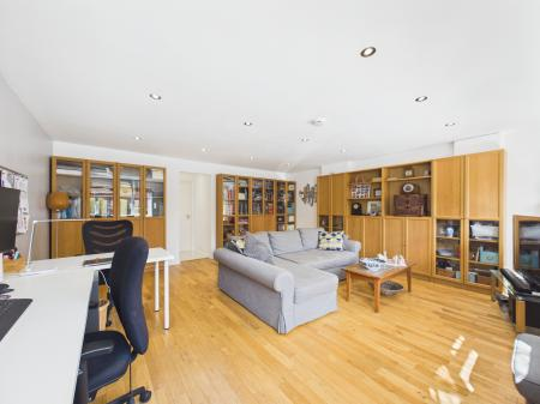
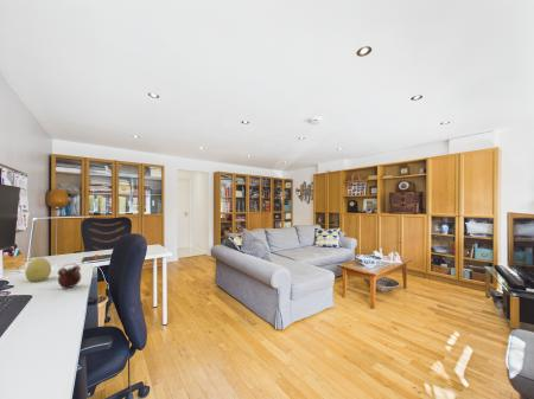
+ alarm clock (69, 275)
+ decorative egg (38, 268)
